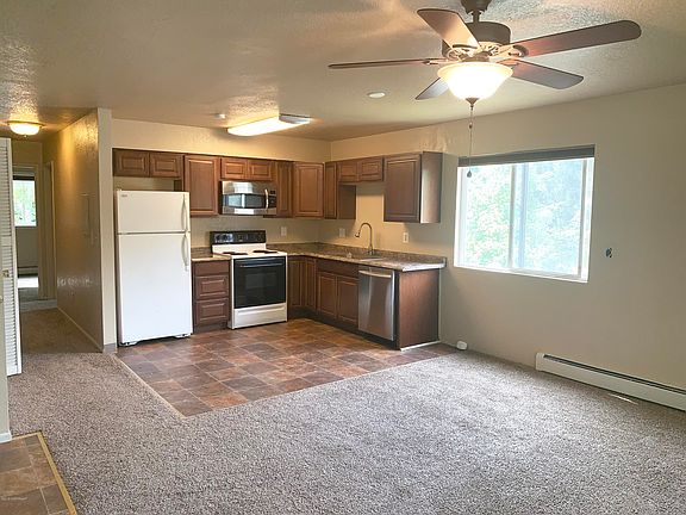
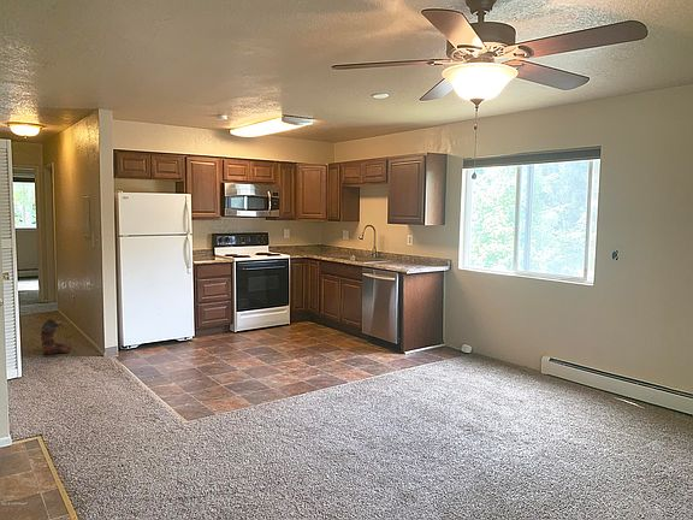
+ boots (53, 332)
